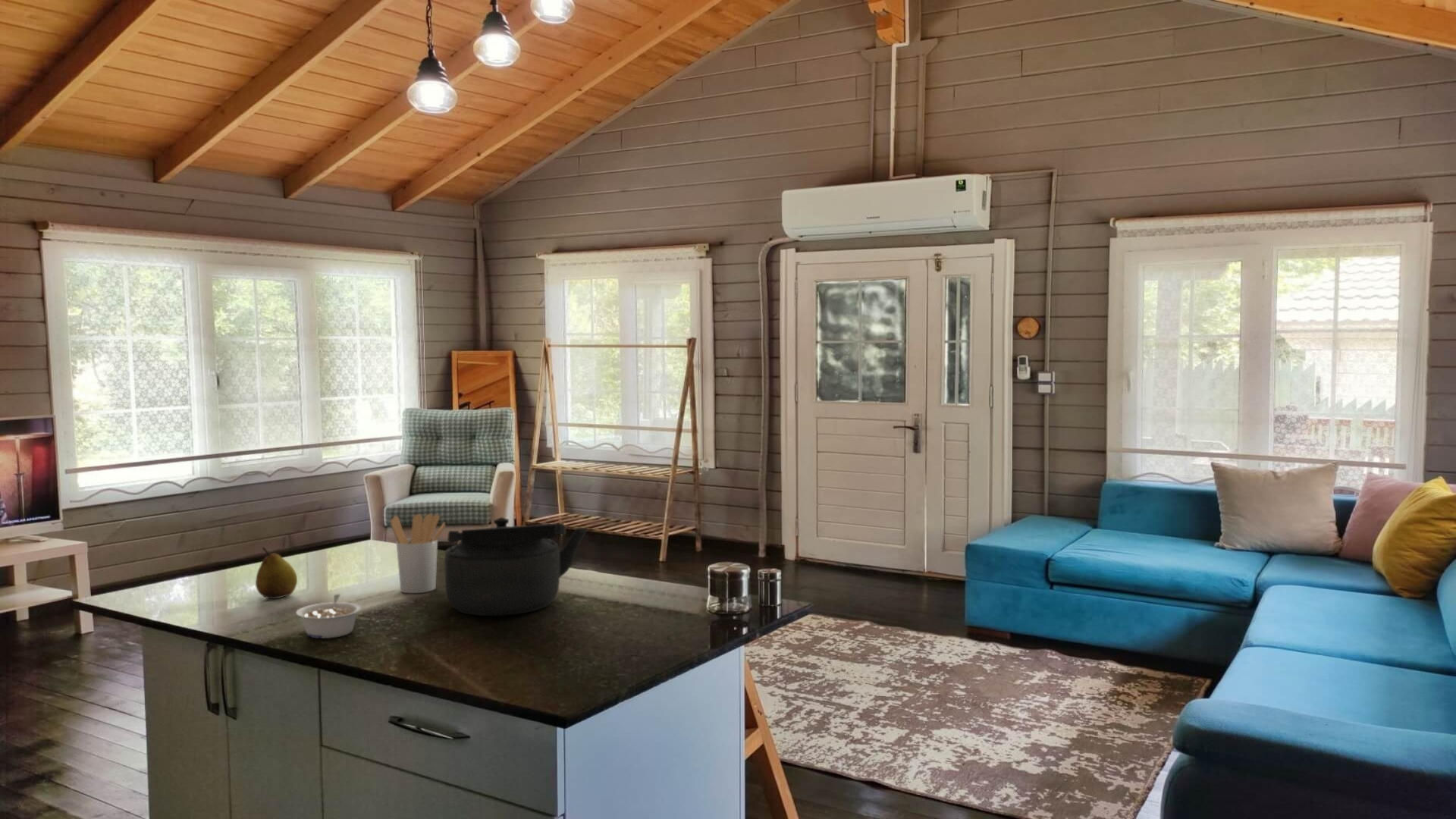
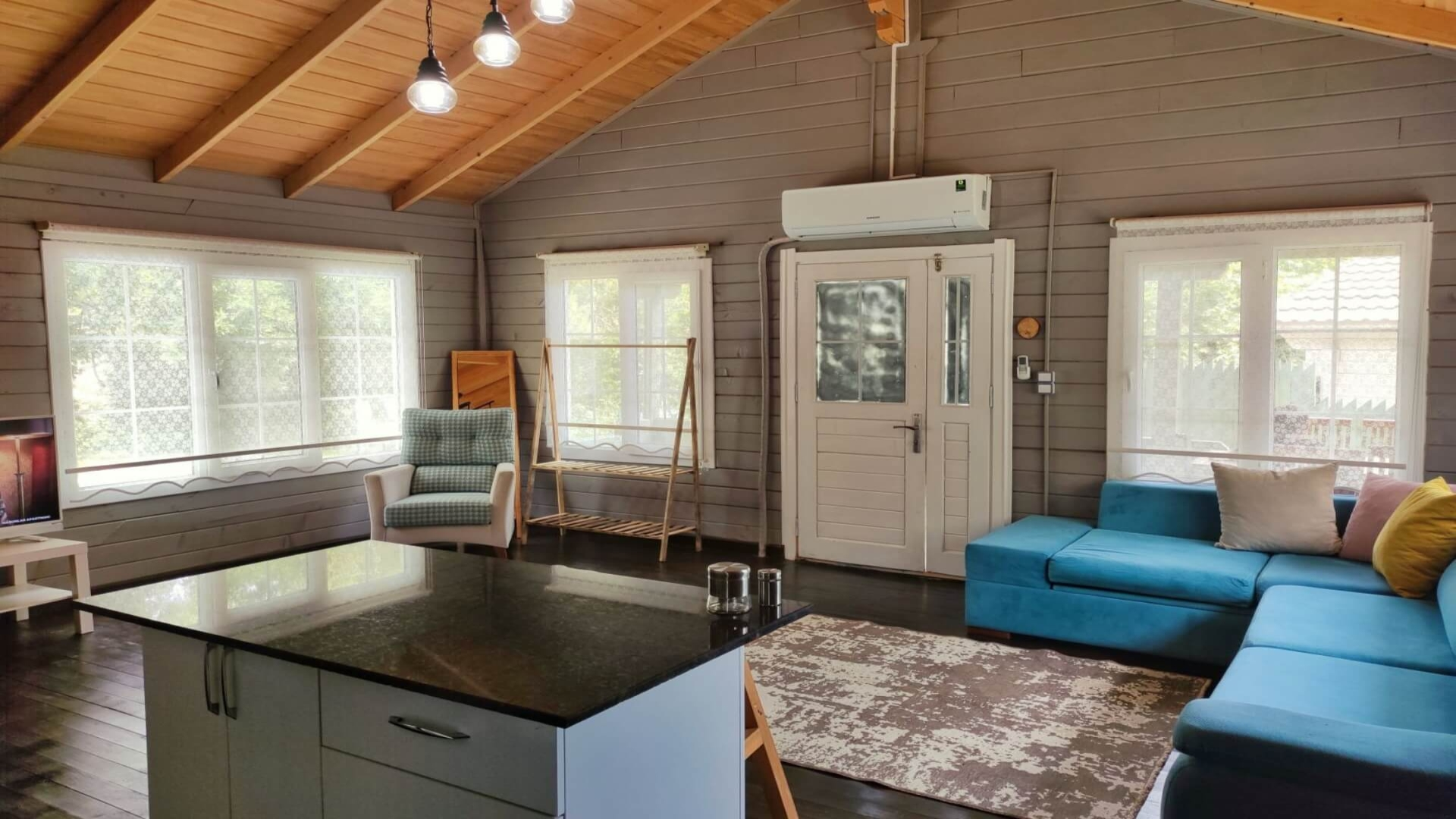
- legume (328, 618)
- utensil holder (420, 551)
- fruit (276, 571)
- kettle (507, 561)
